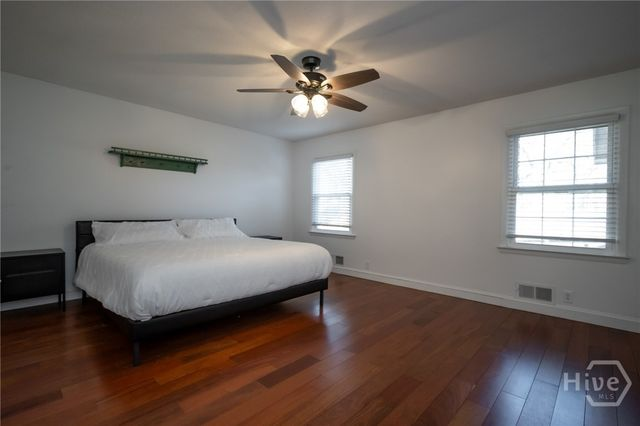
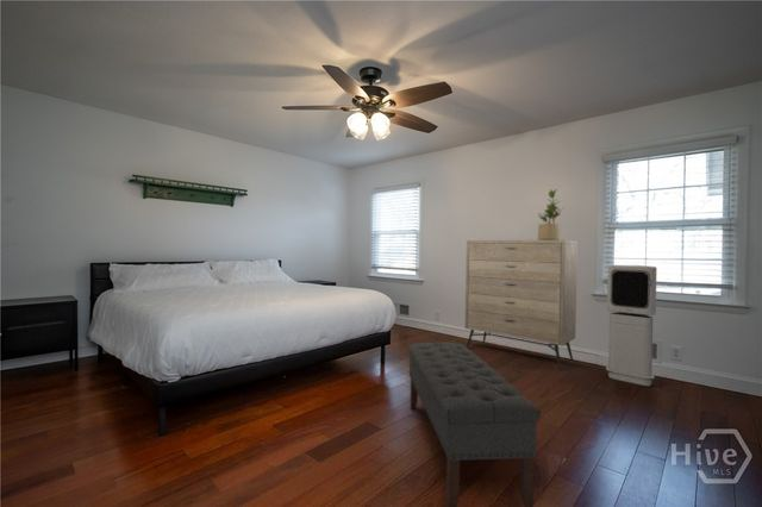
+ bench (457, 405)
+ dresser (518, 298)
+ potted plant (548, 214)
+ air purifier (631, 321)
